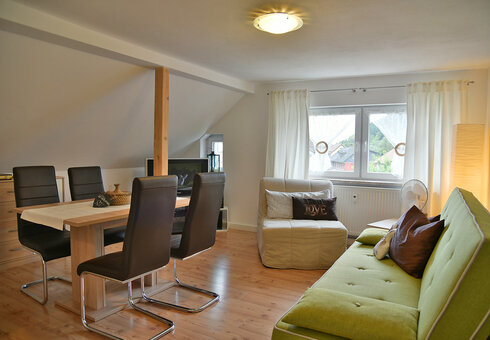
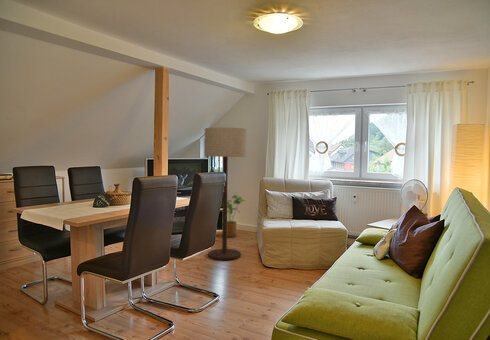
+ floor lamp (225, 192)
+ house plant (230, 215)
